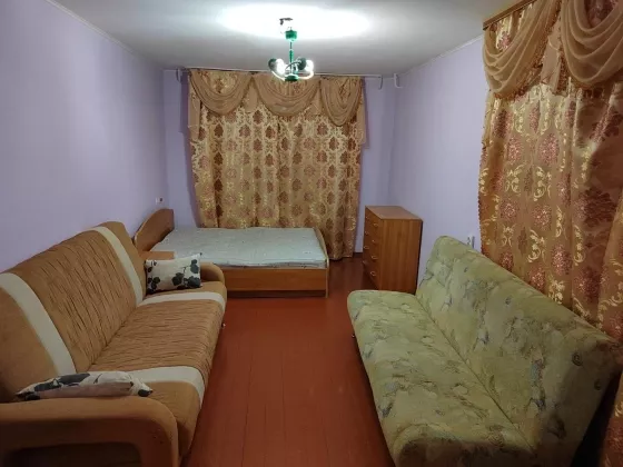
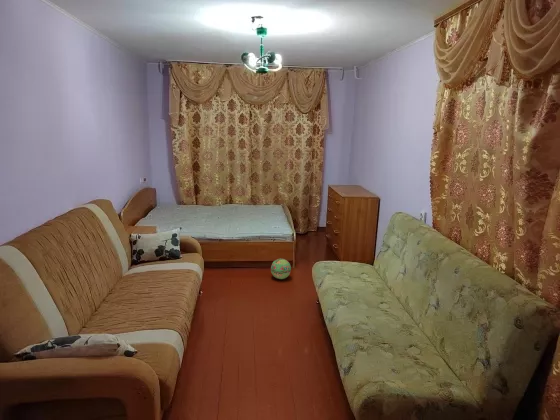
+ ball (280, 268)
